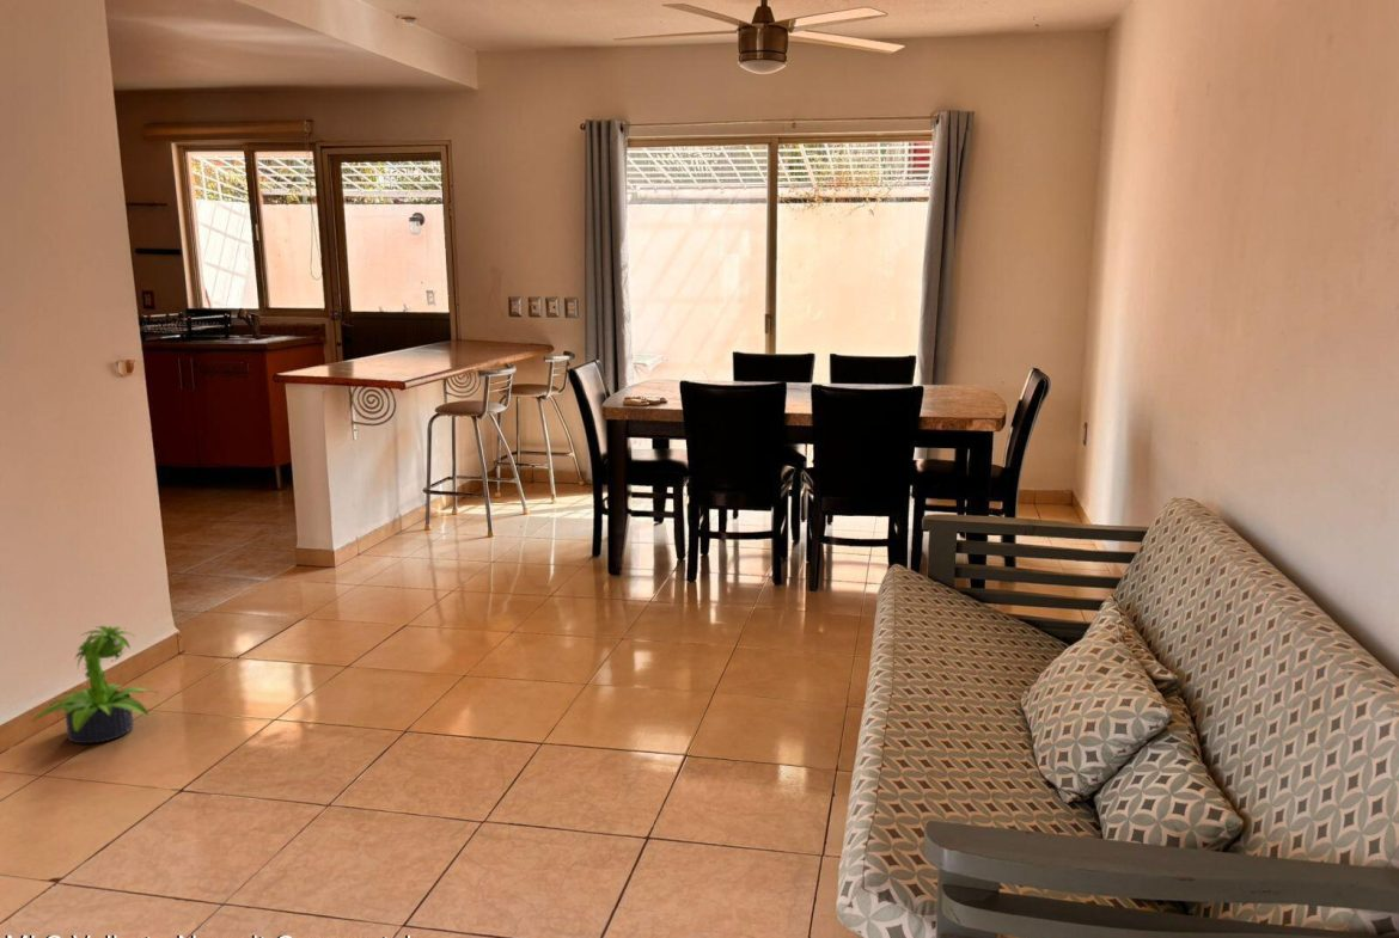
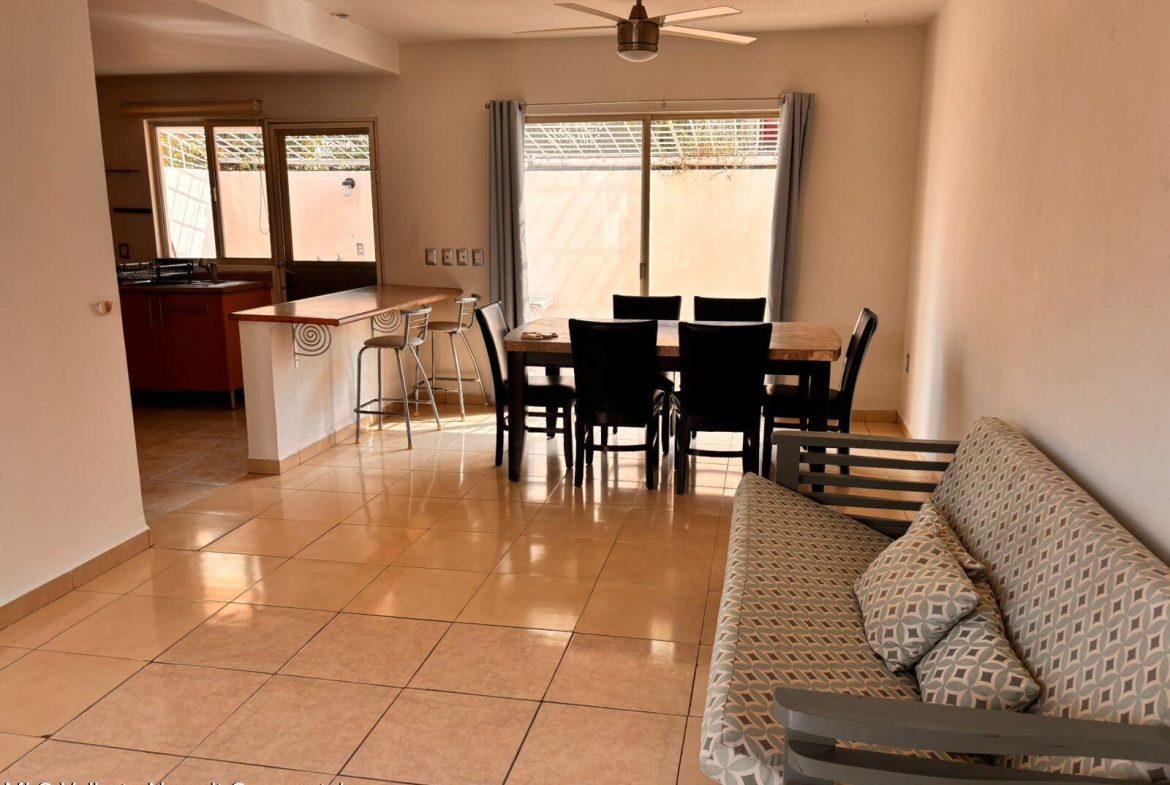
- potted plant (93, 680)
